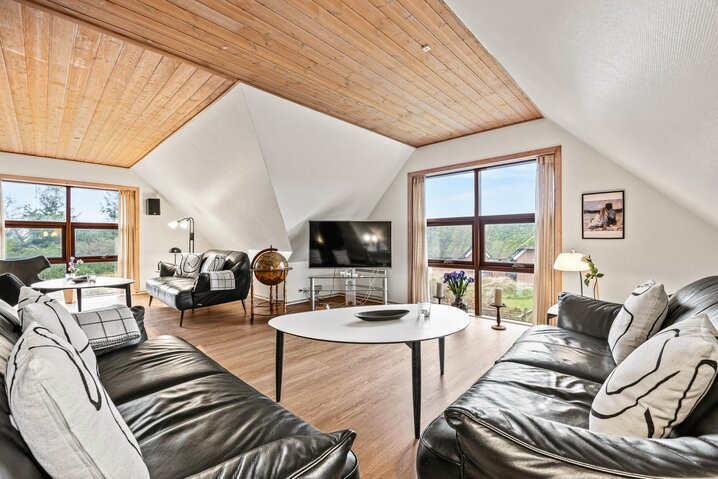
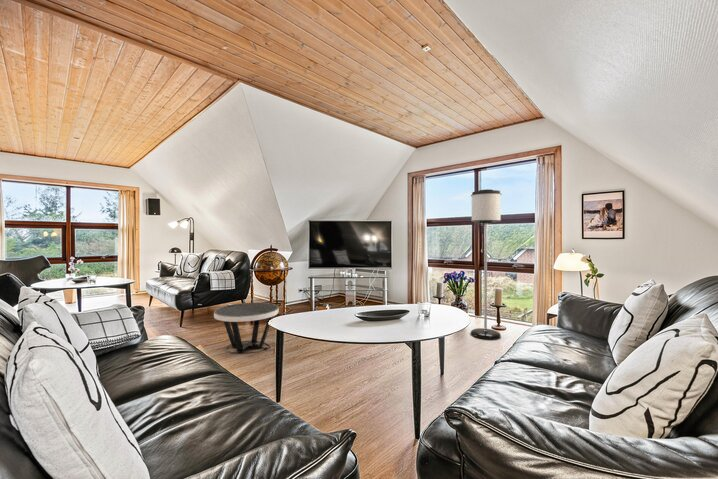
+ floor lamp (485, 263)
+ side table (253, 327)
